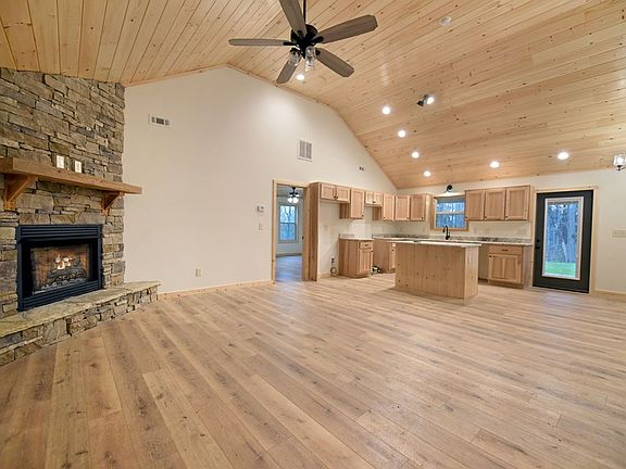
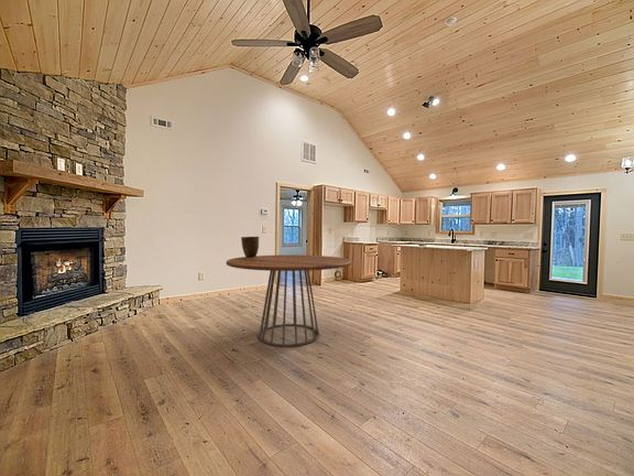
+ dining table (285, 296)
+ ceramic pot (251, 246)
